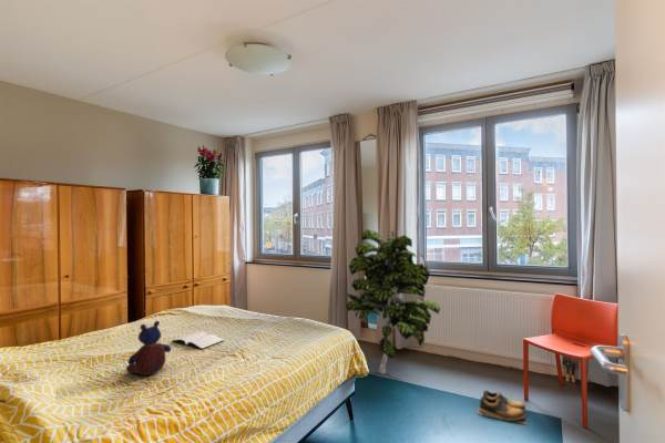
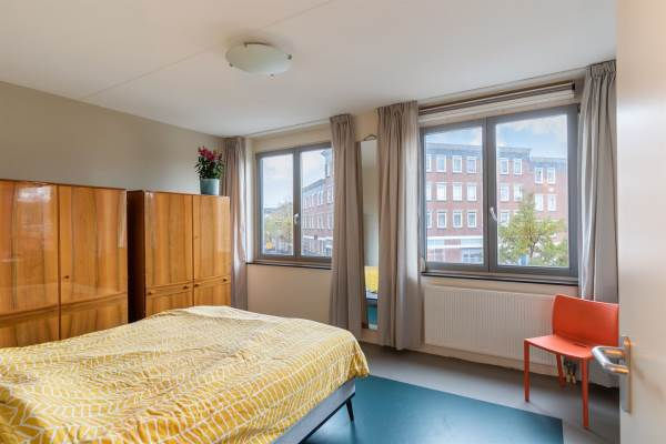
- shoes (501, 403)
- stuffed bear (146, 346)
- indoor plant (390, 300)
- book (197, 339)
